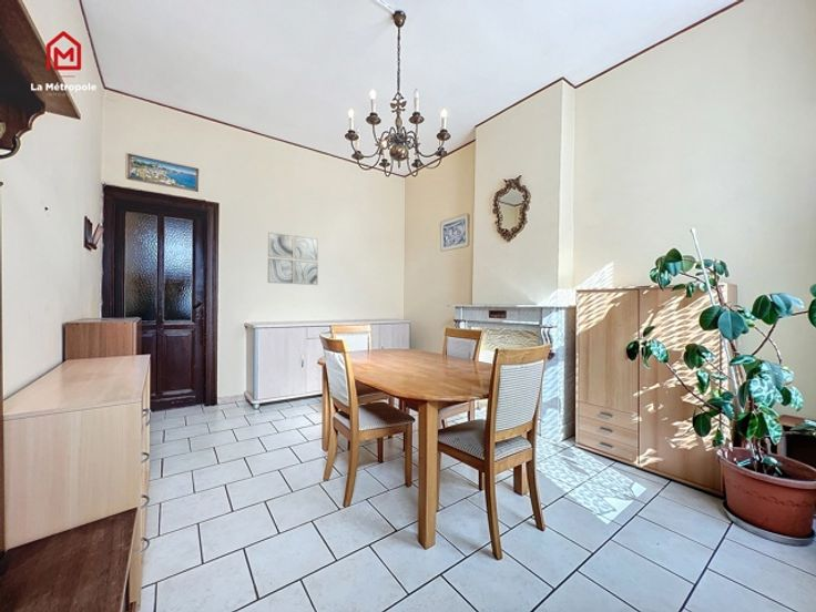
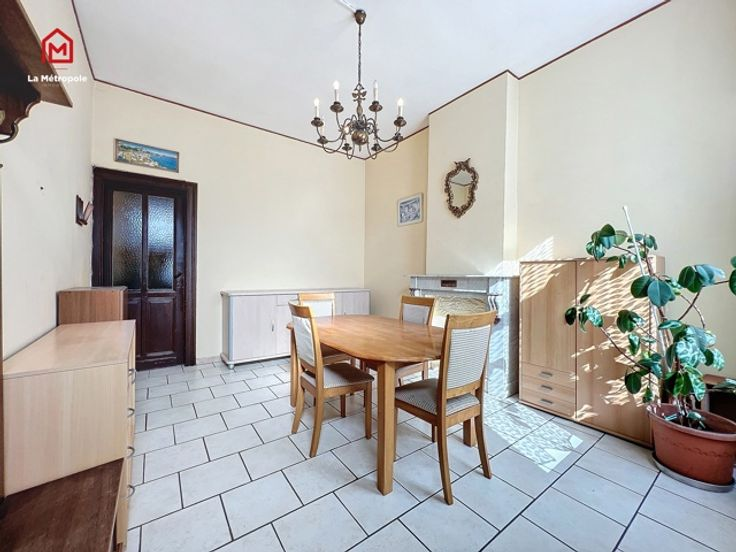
- wall art (295, 258)
